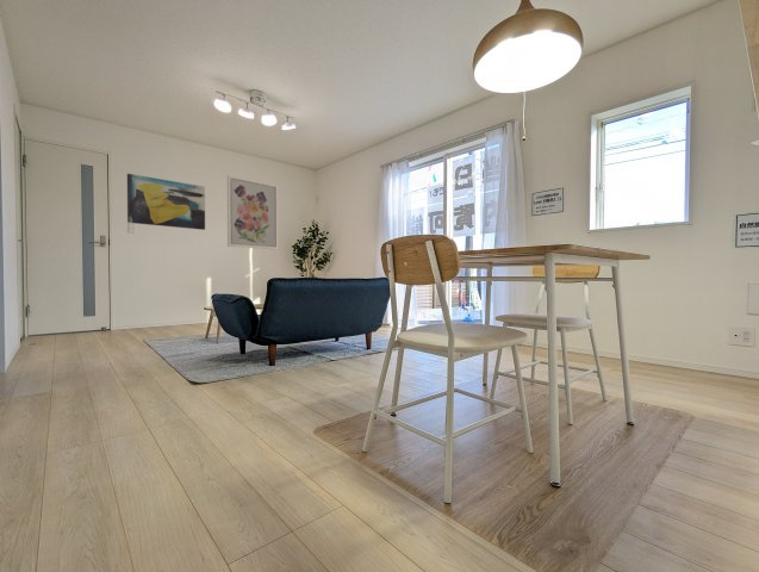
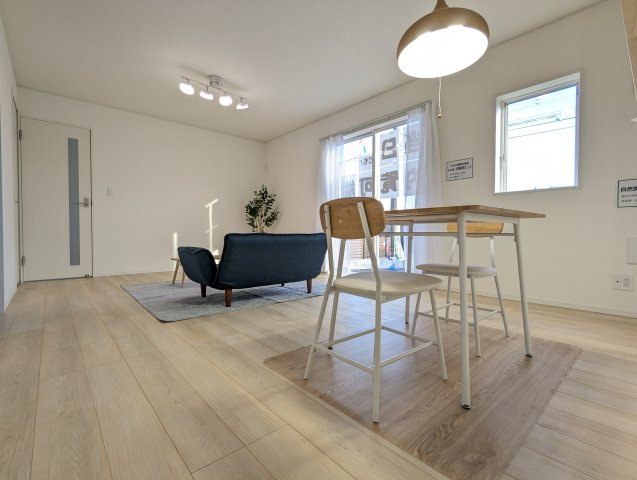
- wall art (168, 203)
- wall art (254, 213)
